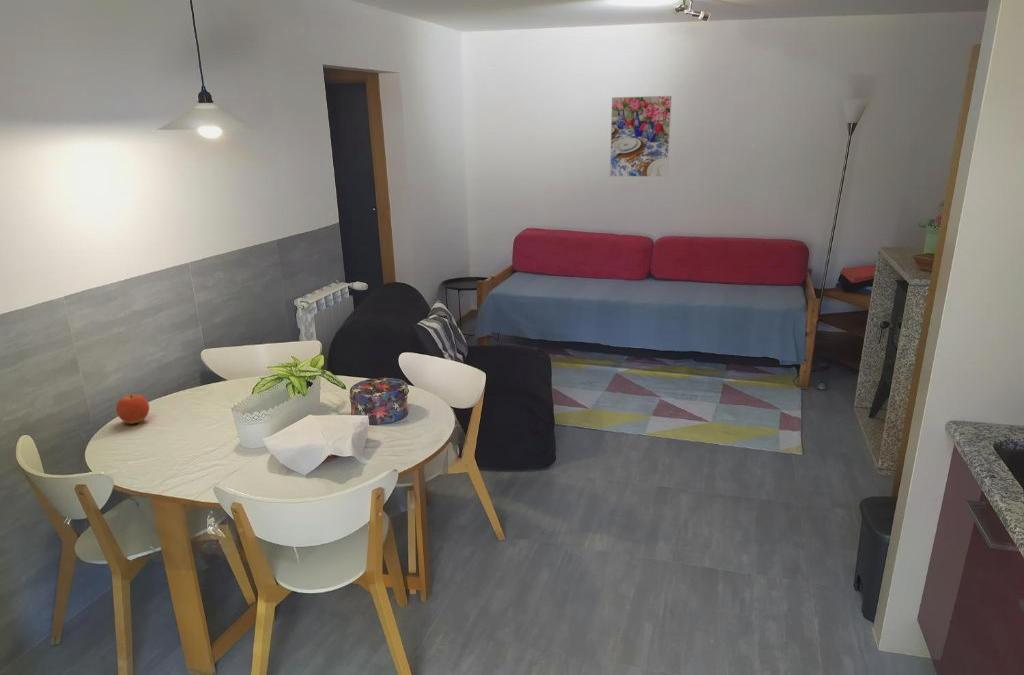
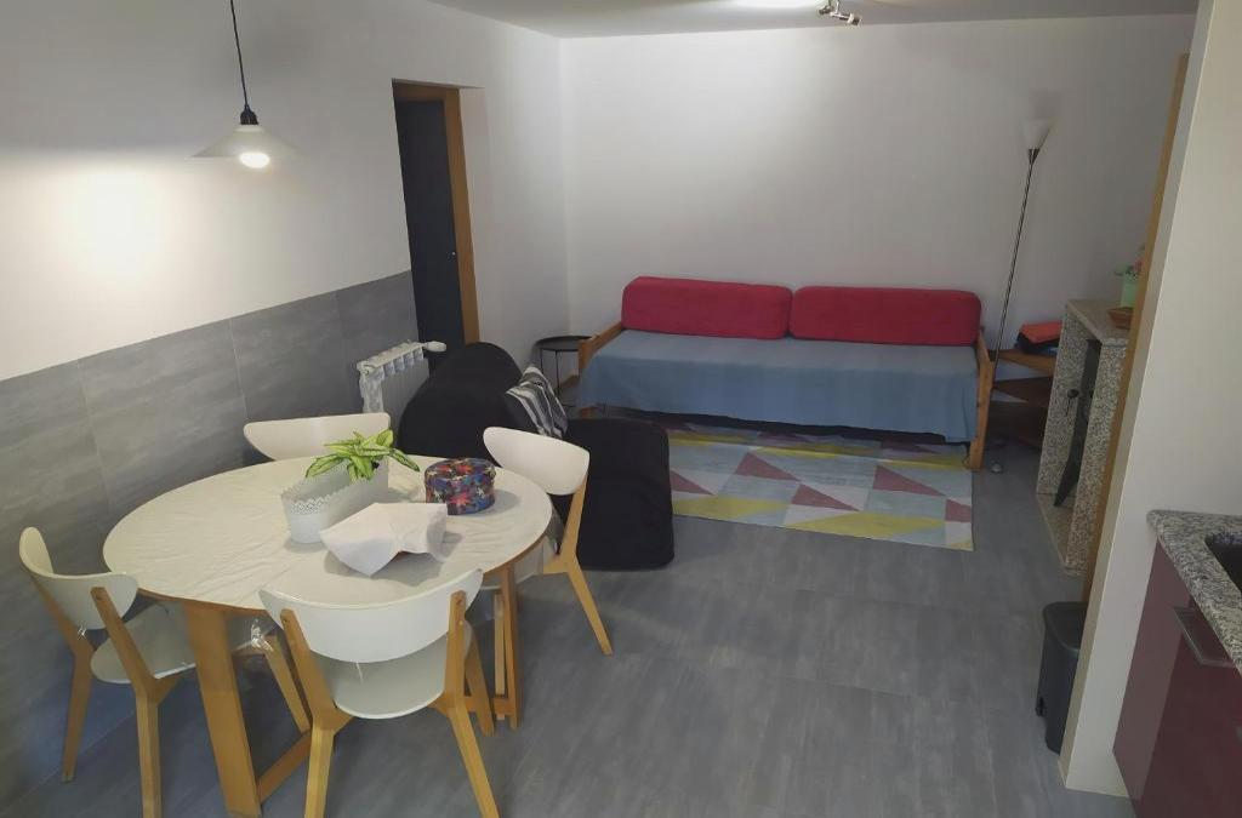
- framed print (639, 137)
- fruit (133, 408)
